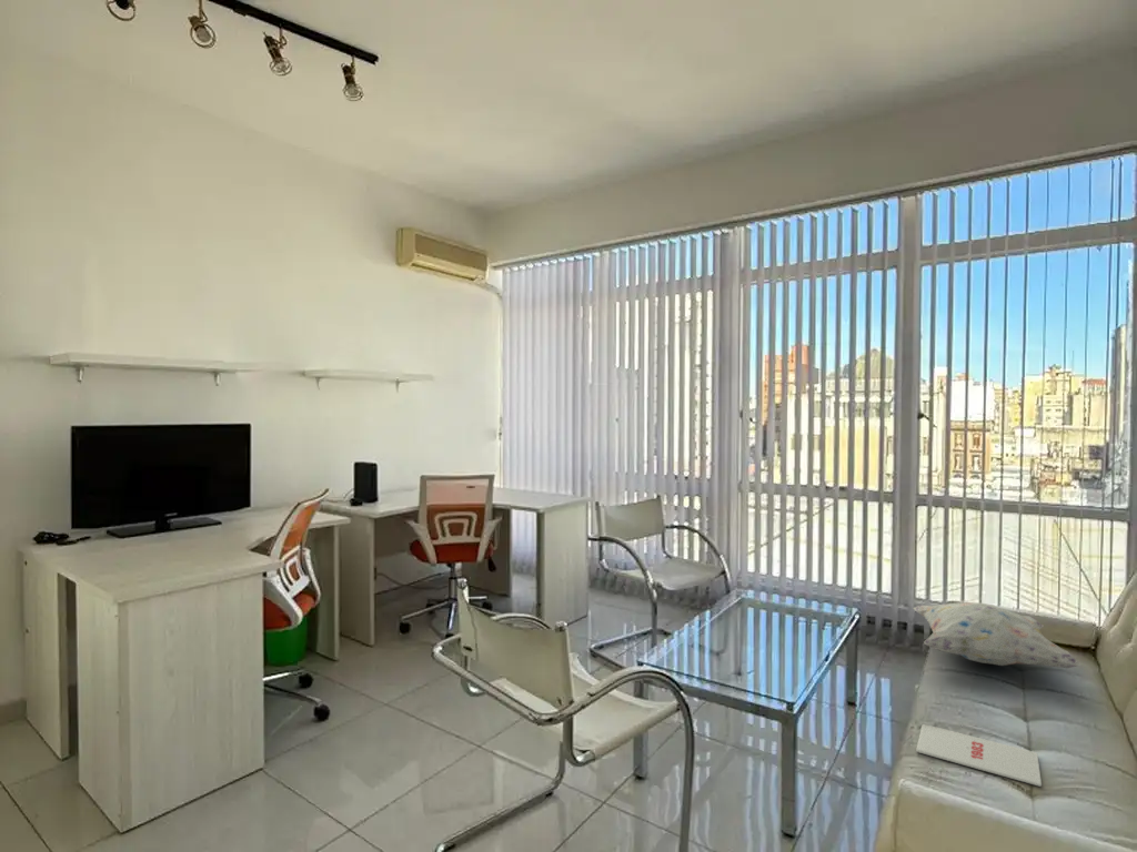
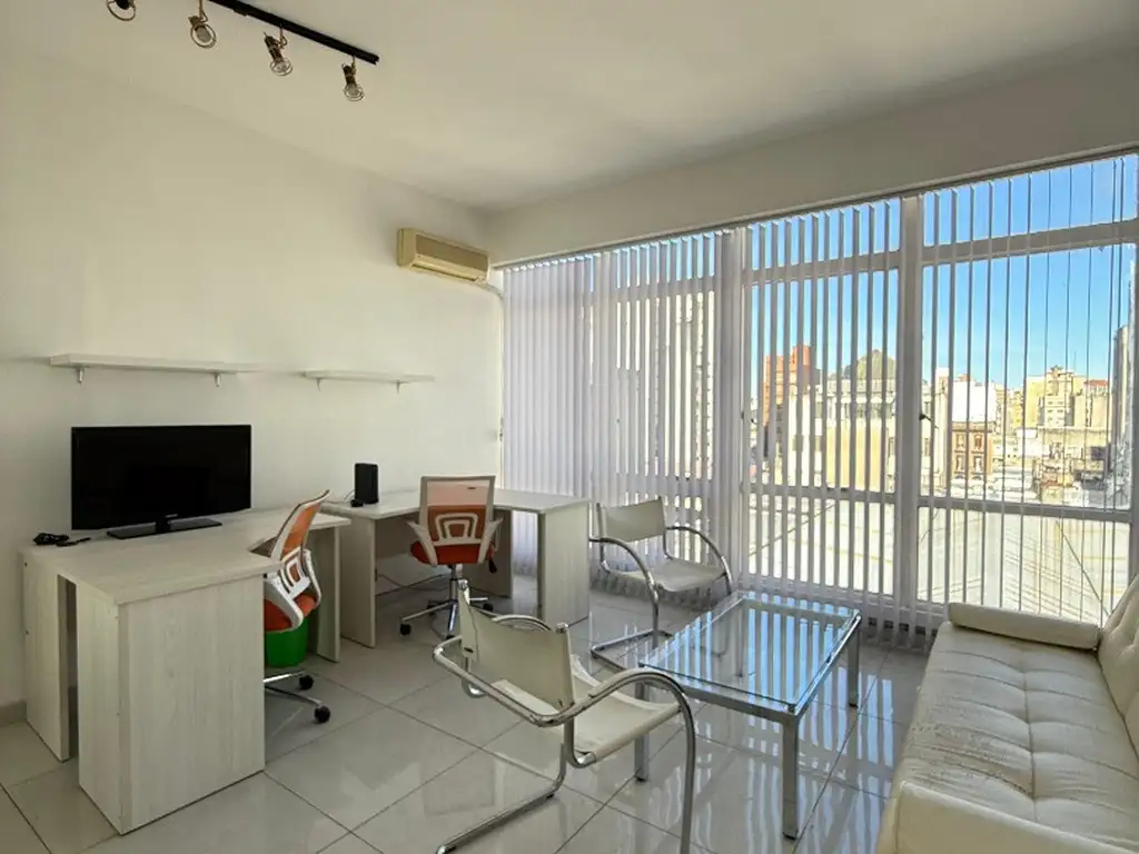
- decorative pillow (985, 632)
- magazine (976, 752)
